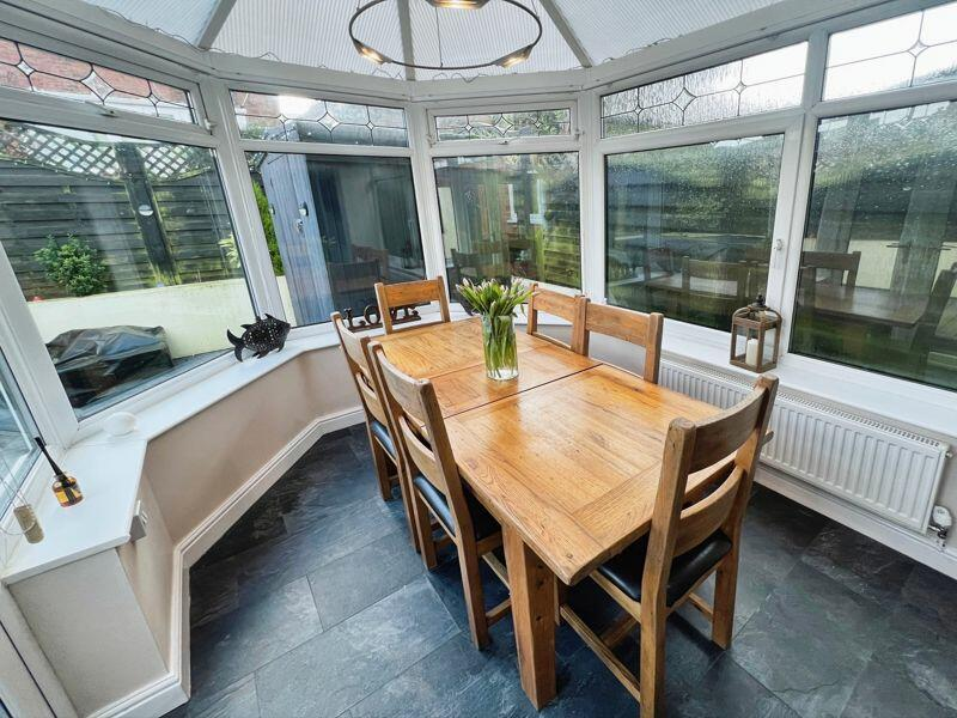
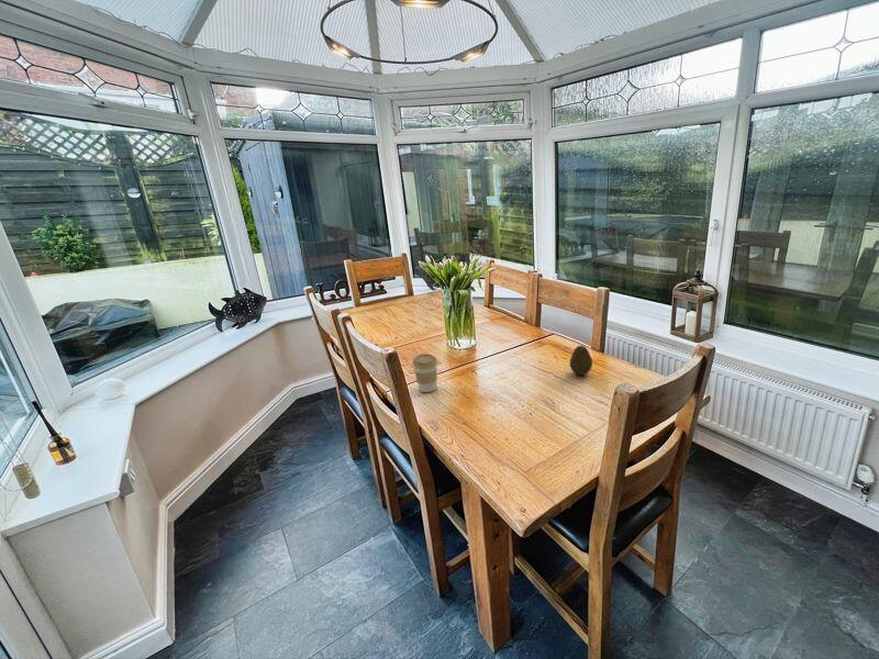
+ fruit (580, 359)
+ coffee cup (425, 372)
